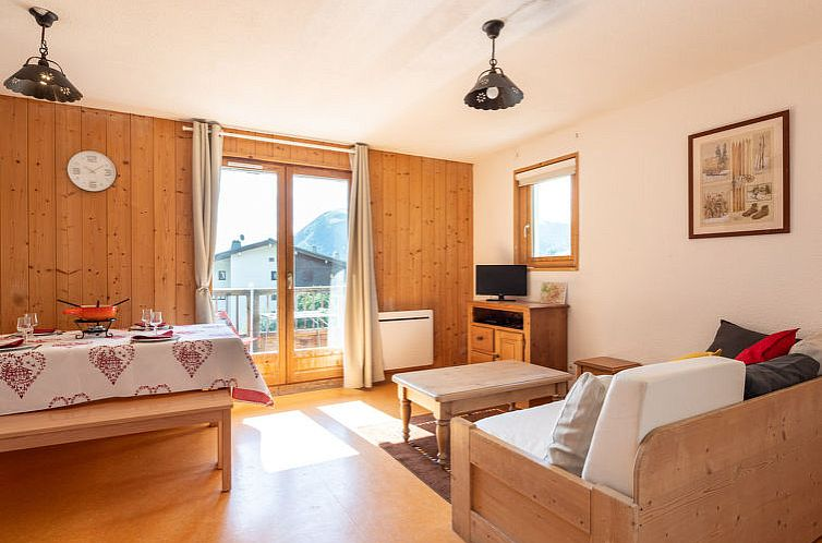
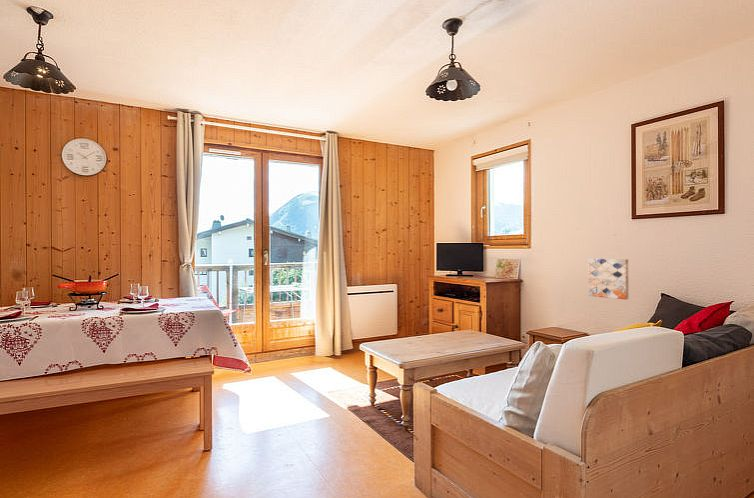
+ wall art (607, 278)
